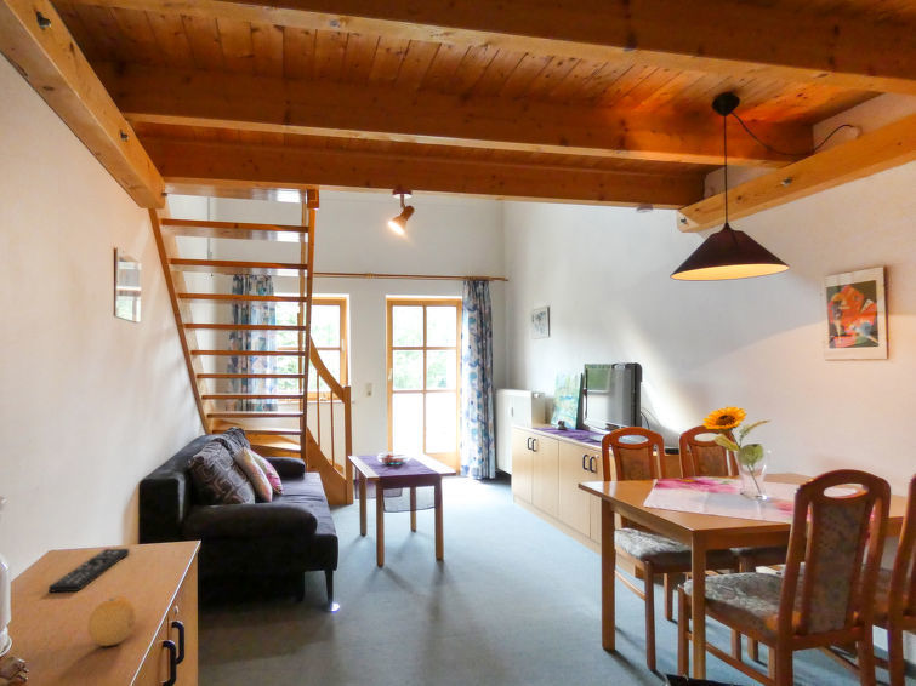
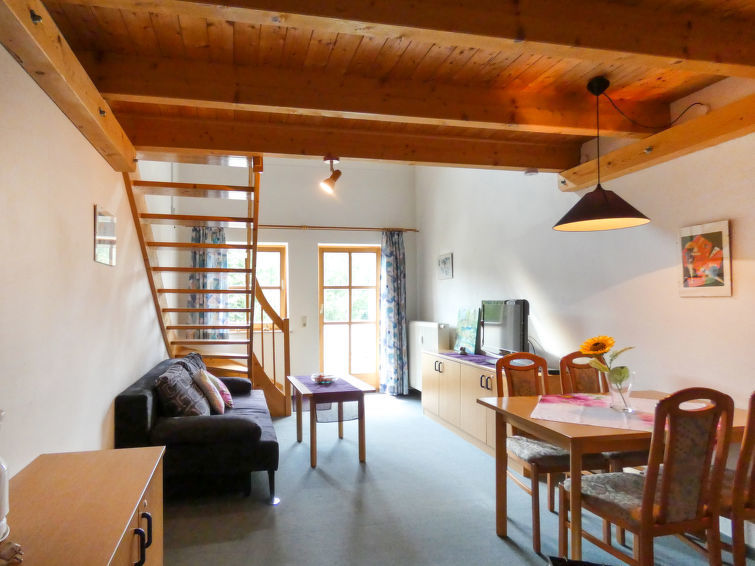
- remote control (92, 567)
- fruit (112, 619)
